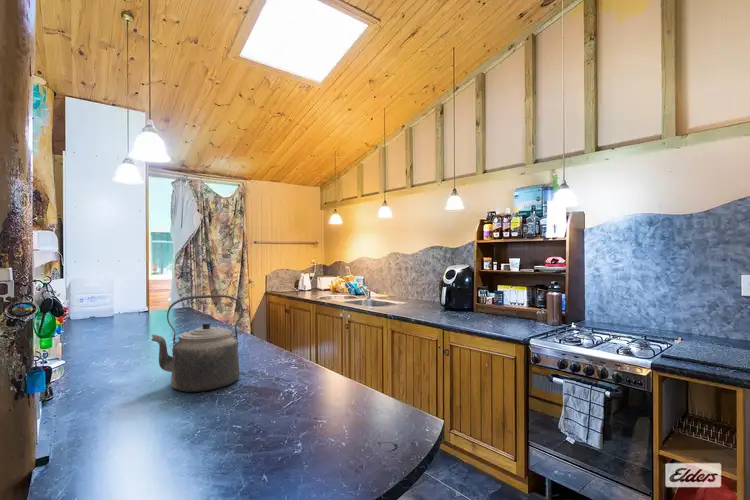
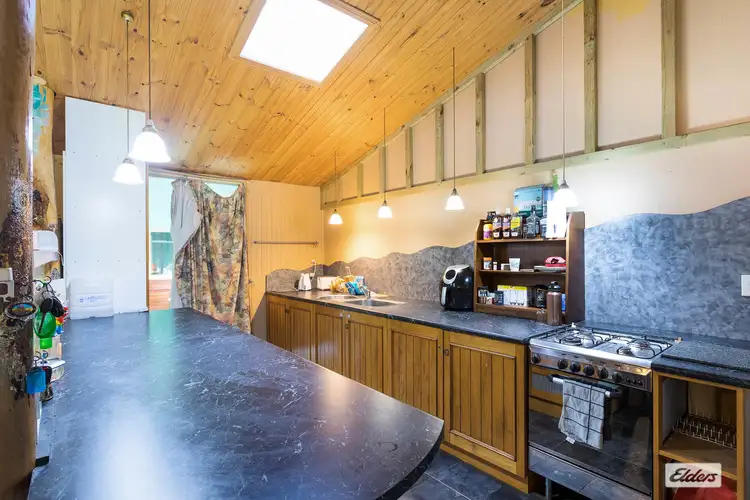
- kettle (199, 339)
